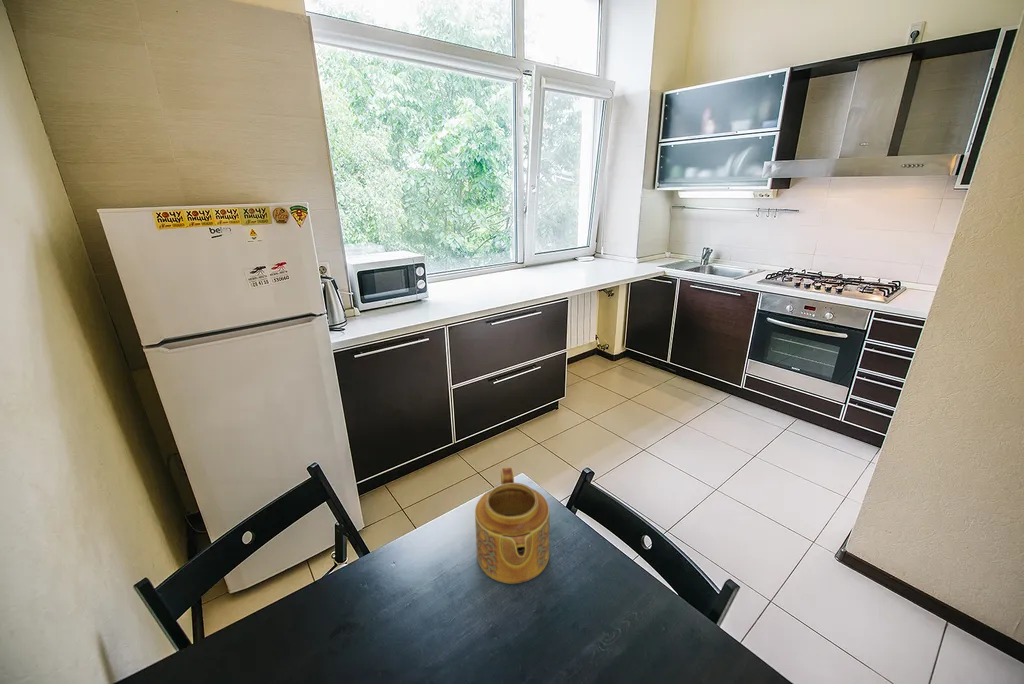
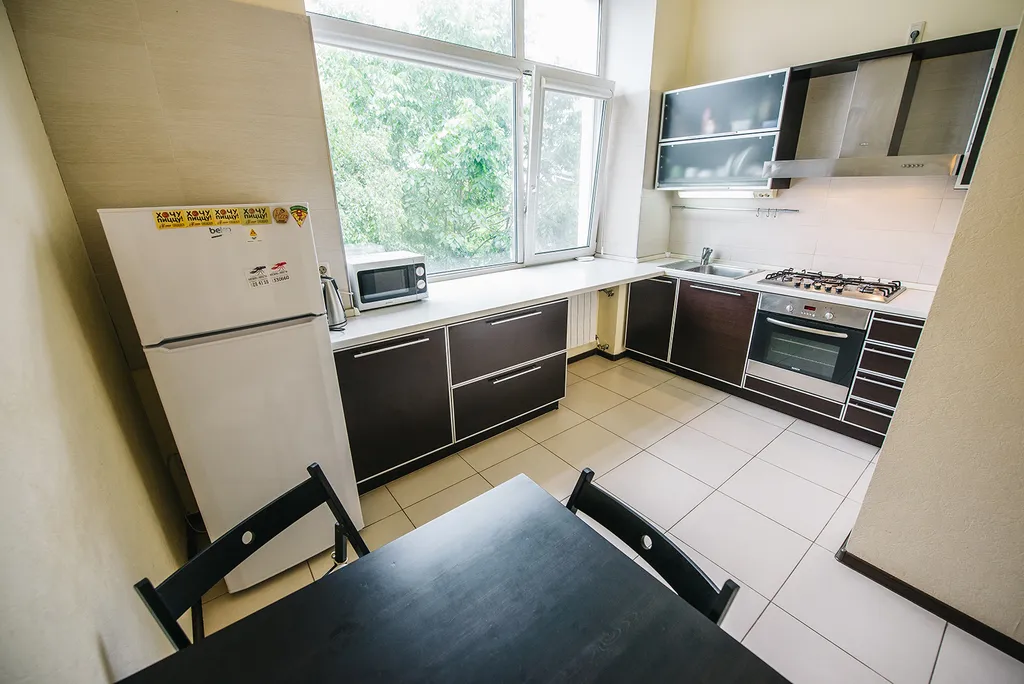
- teapot (513, 528)
